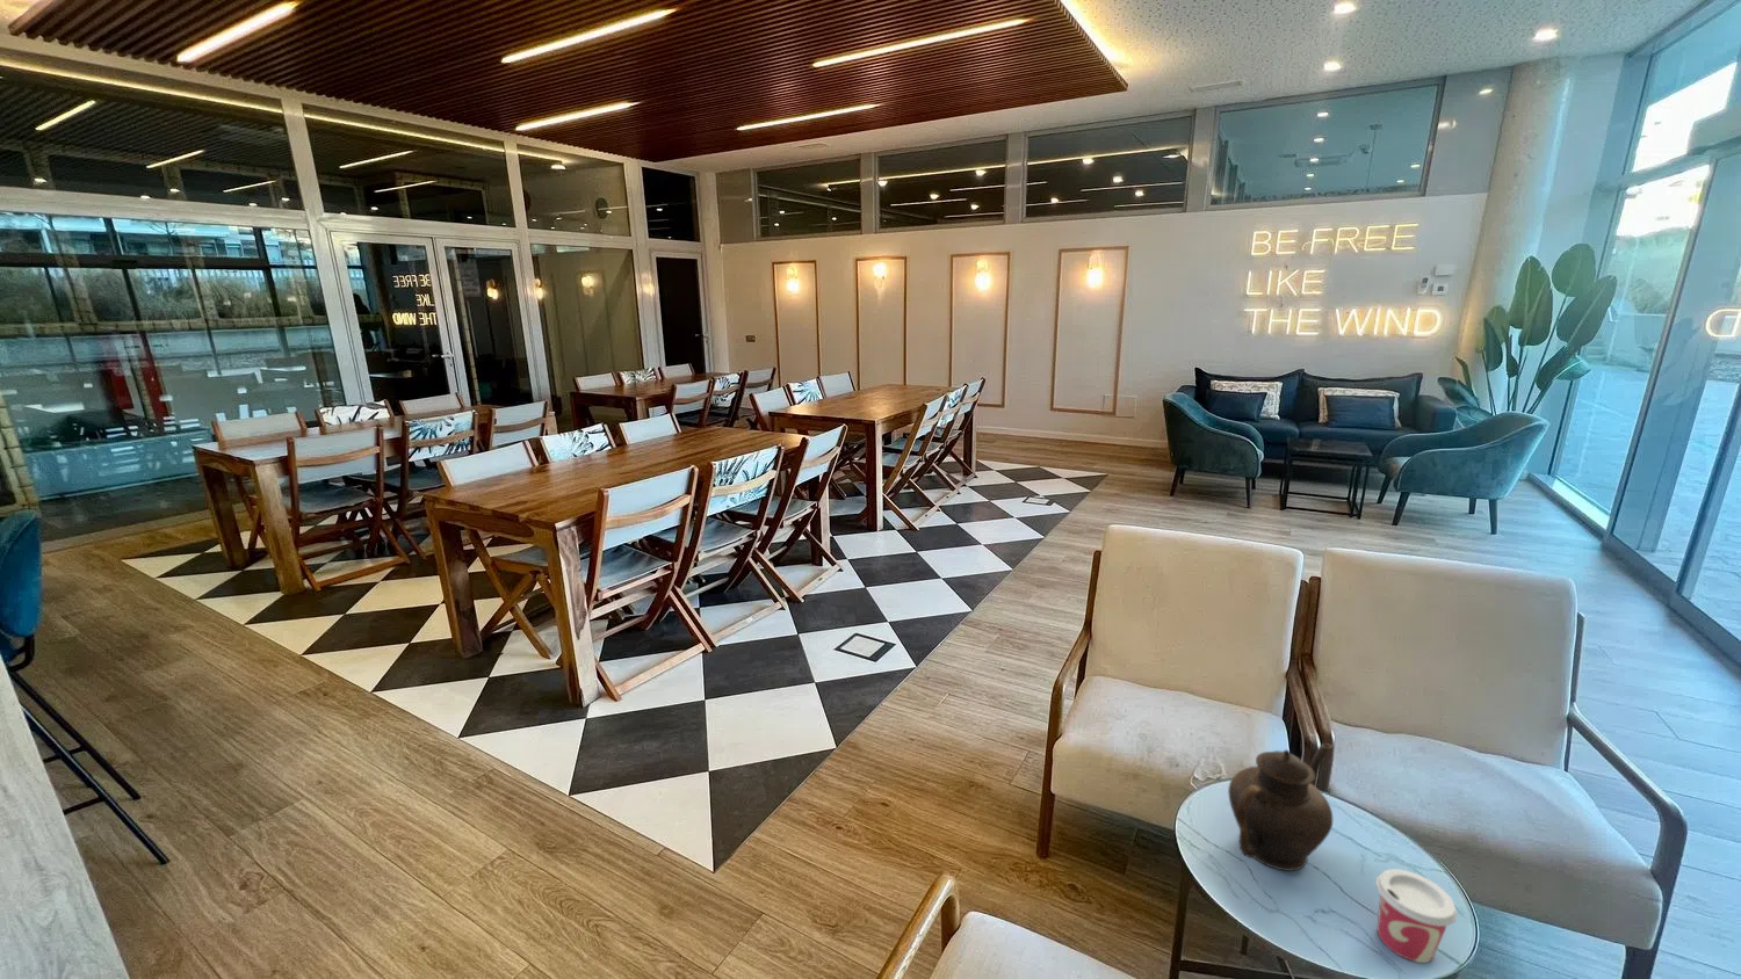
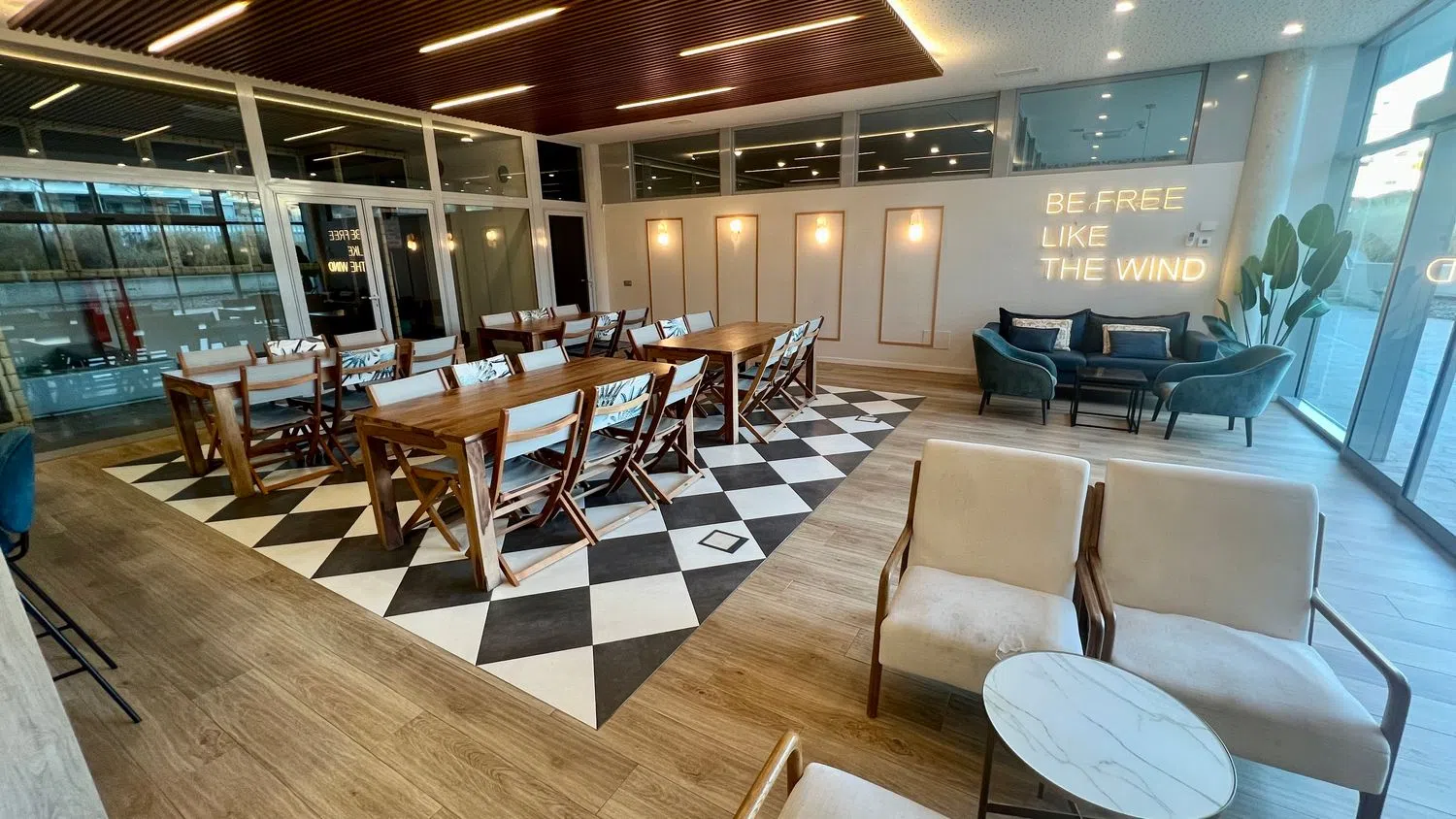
- teapot (1285, 799)
- cup (1410, 917)
